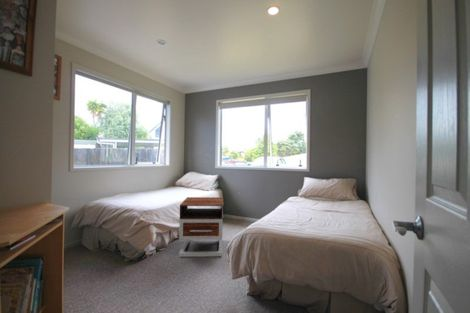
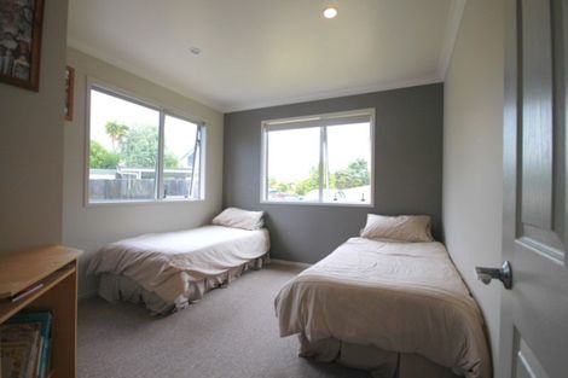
- nightstand (202, 224)
